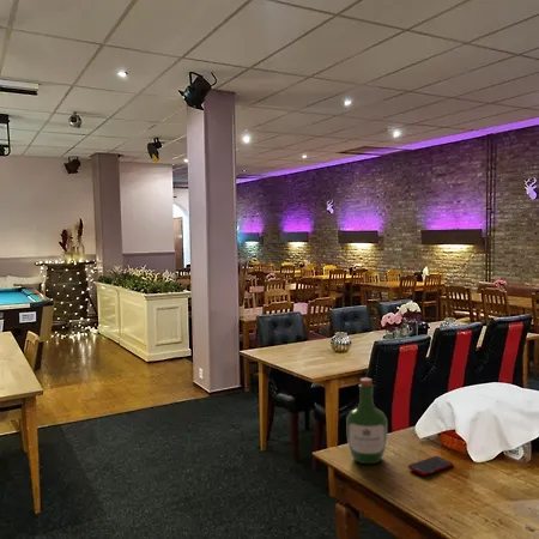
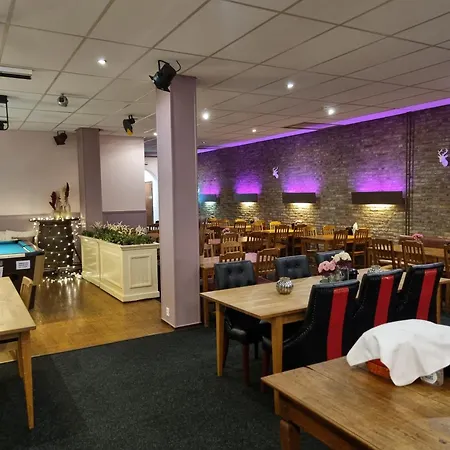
- wine bottle (367, 418)
- cell phone (430, 465)
